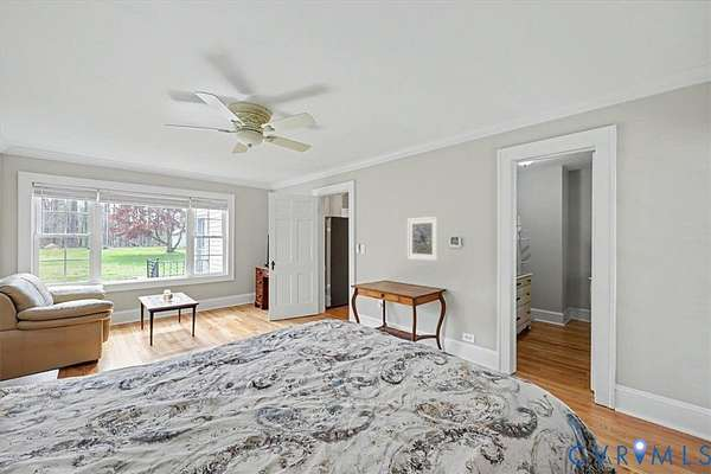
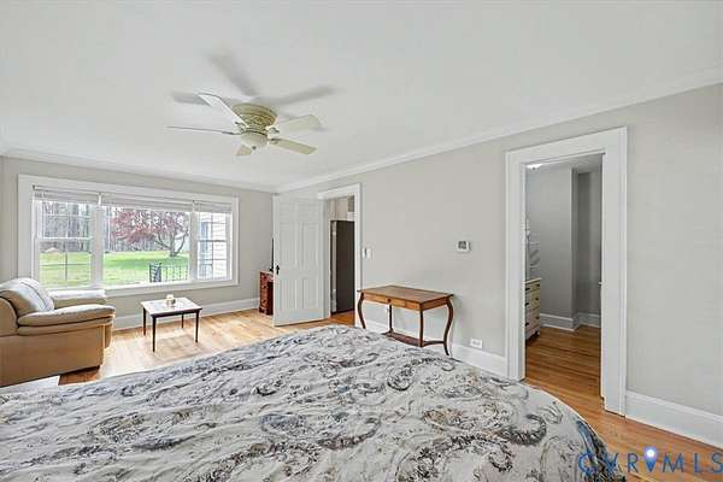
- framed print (422, 238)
